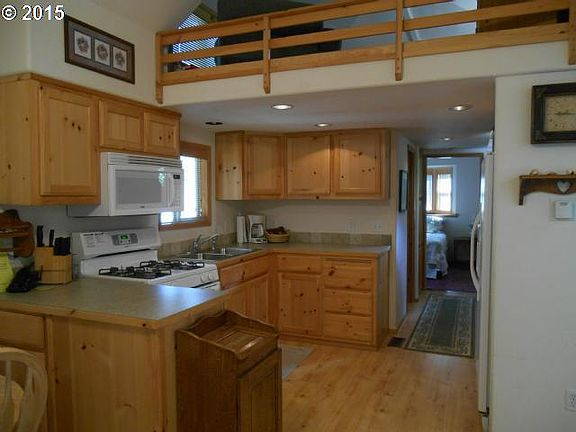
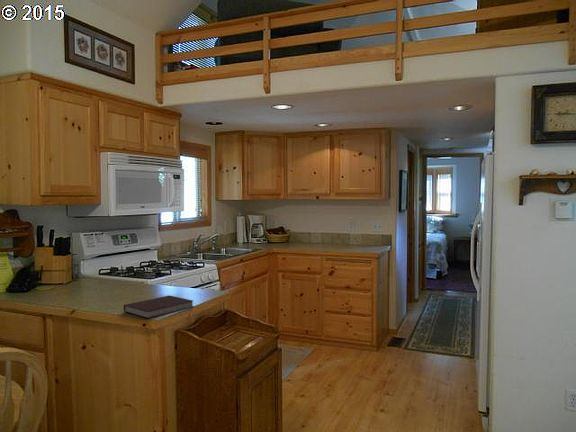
+ notebook (159, 306)
